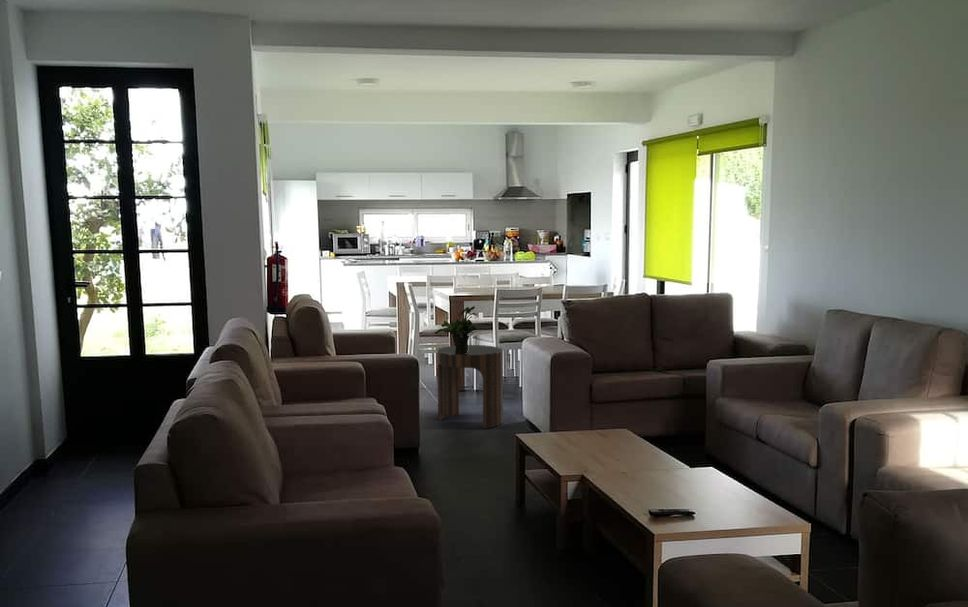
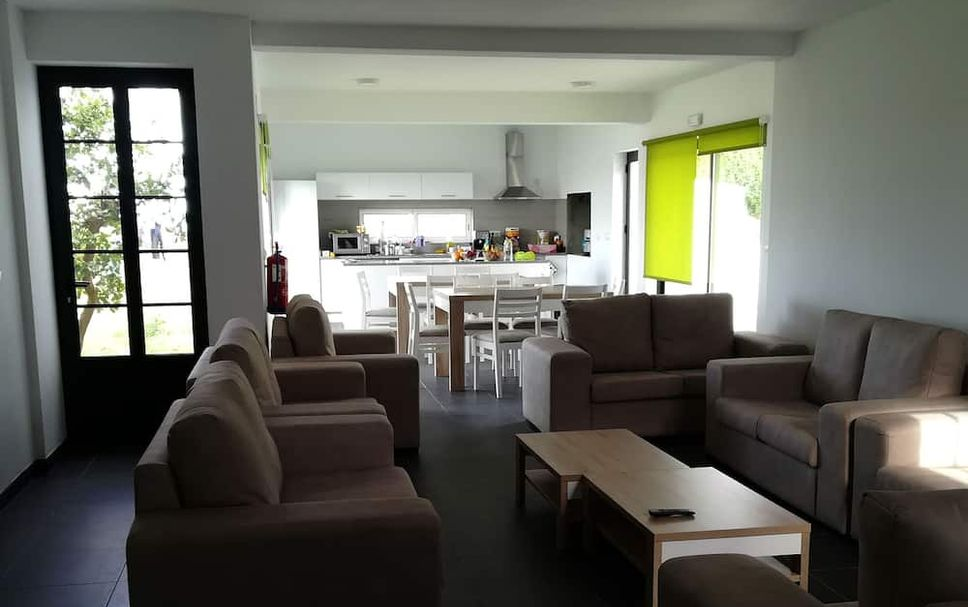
- potted plant (459, 328)
- side table (458, 386)
